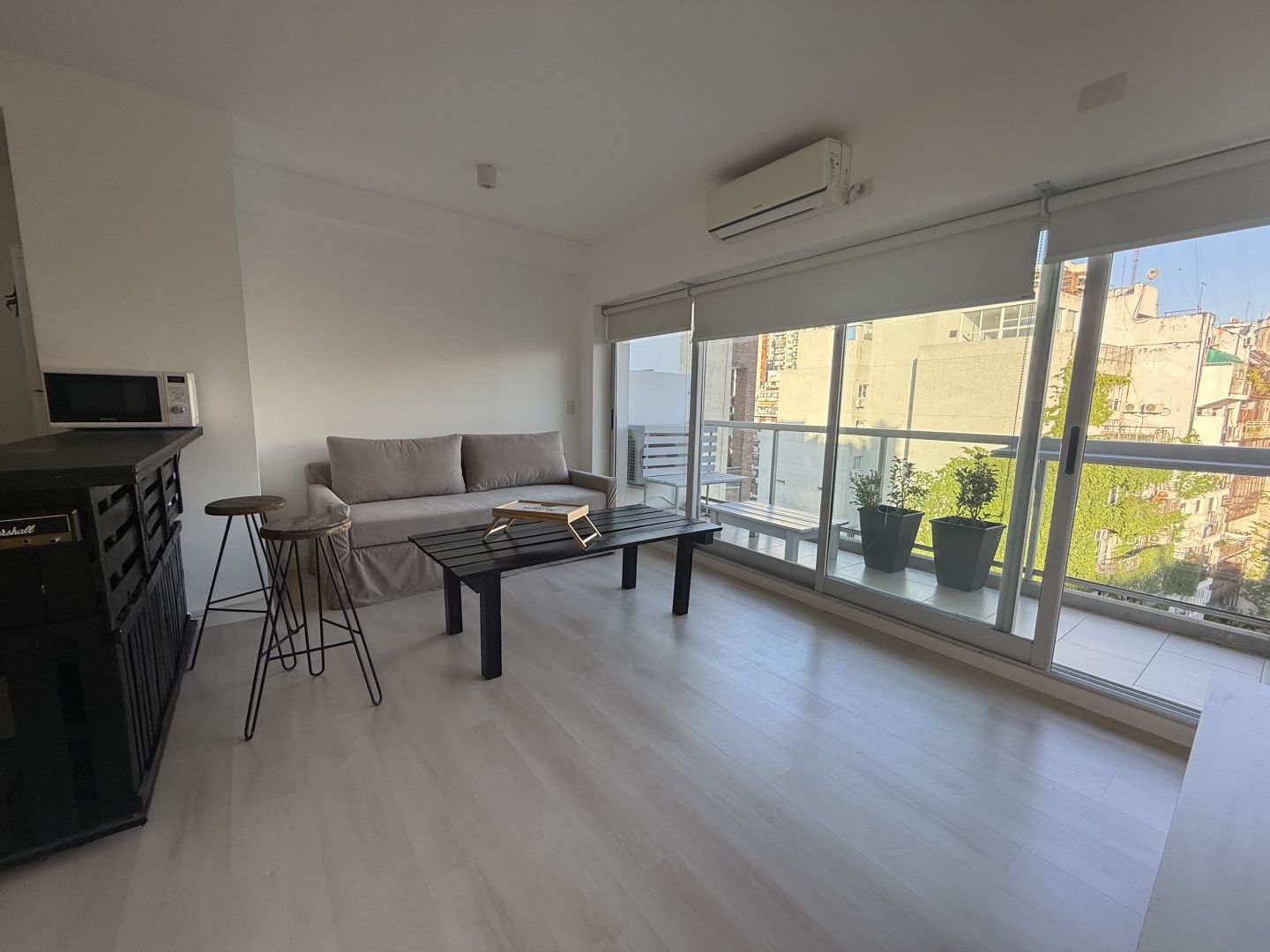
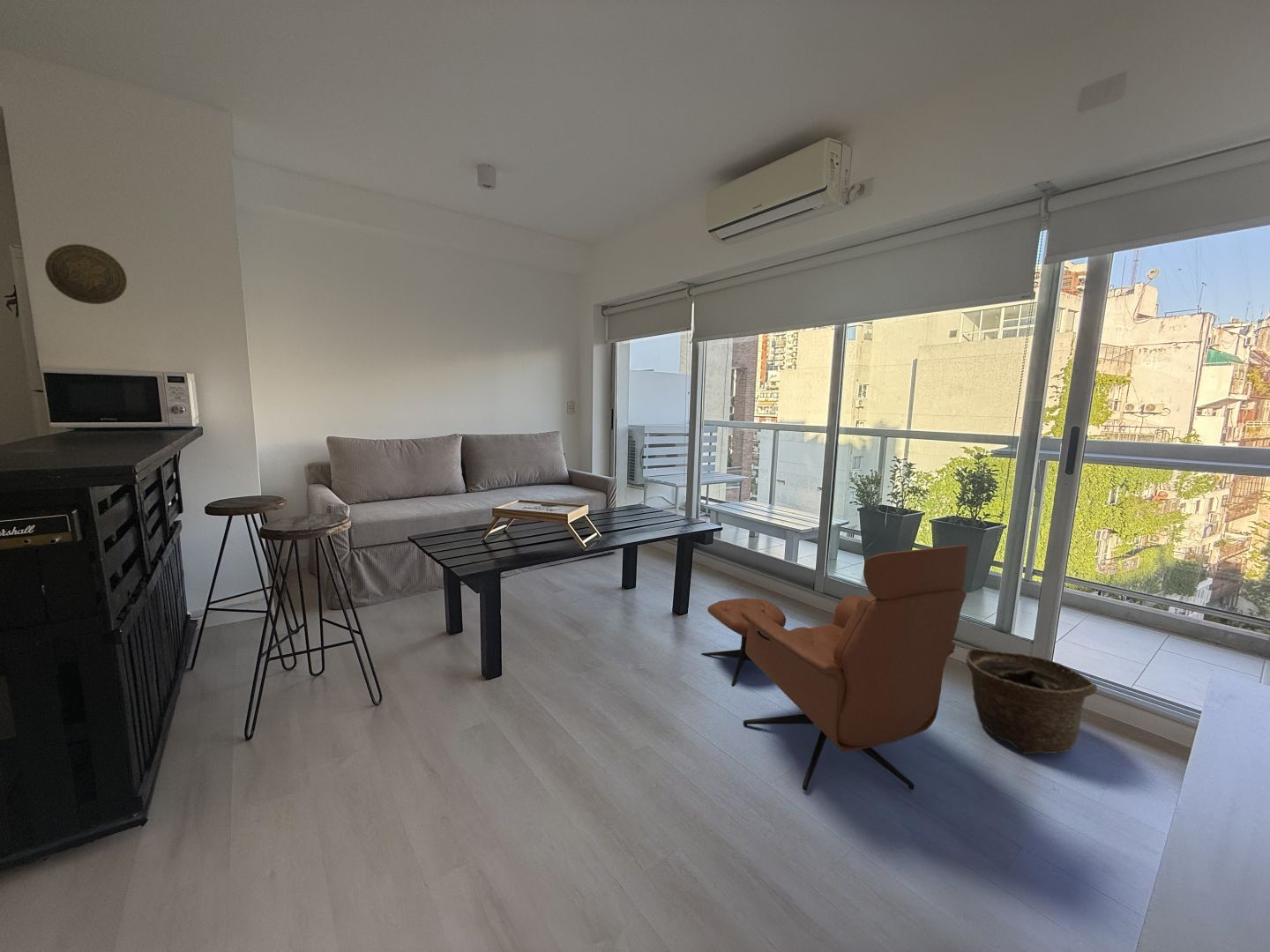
+ armchair (803, 627)
+ basket (1023, 696)
+ decorative plate (86, 273)
